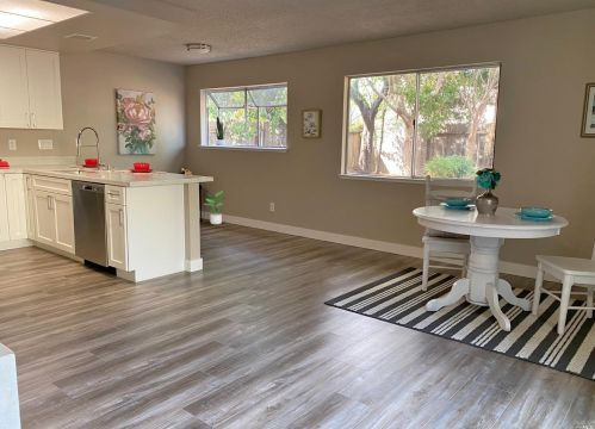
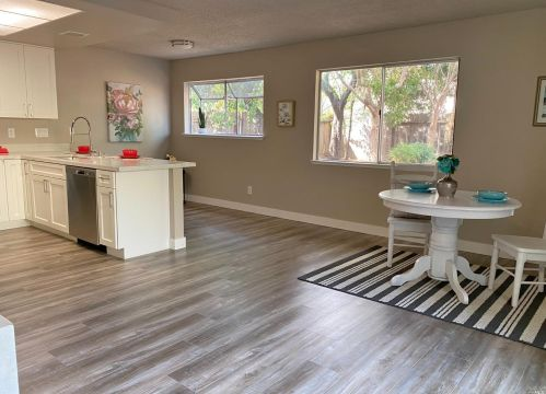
- potted plant (213, 206)
